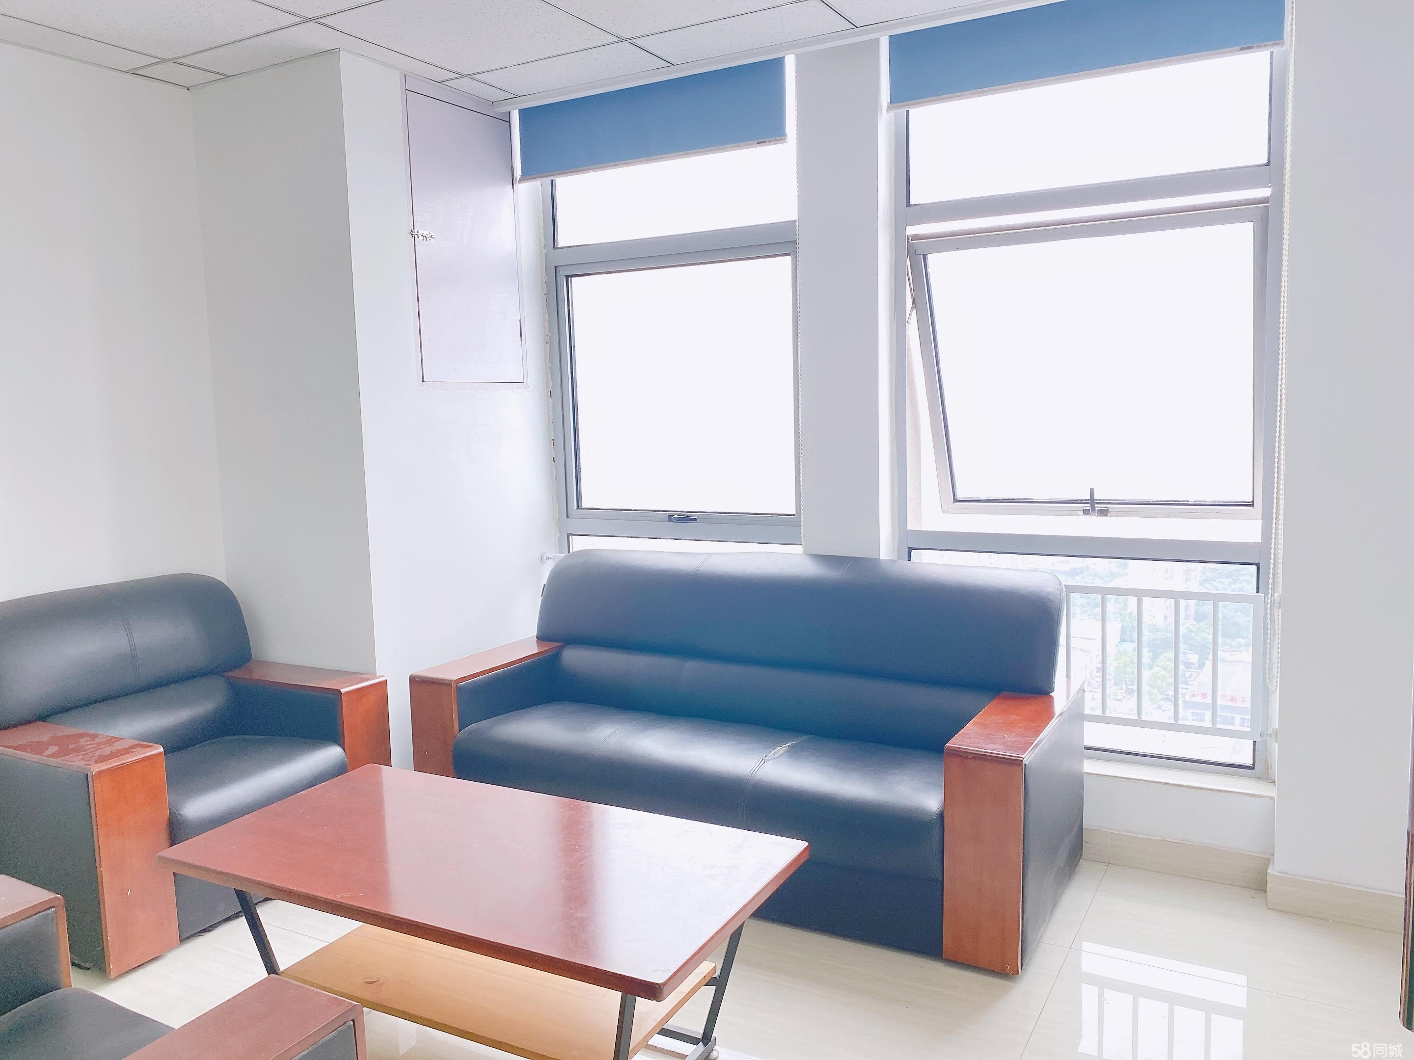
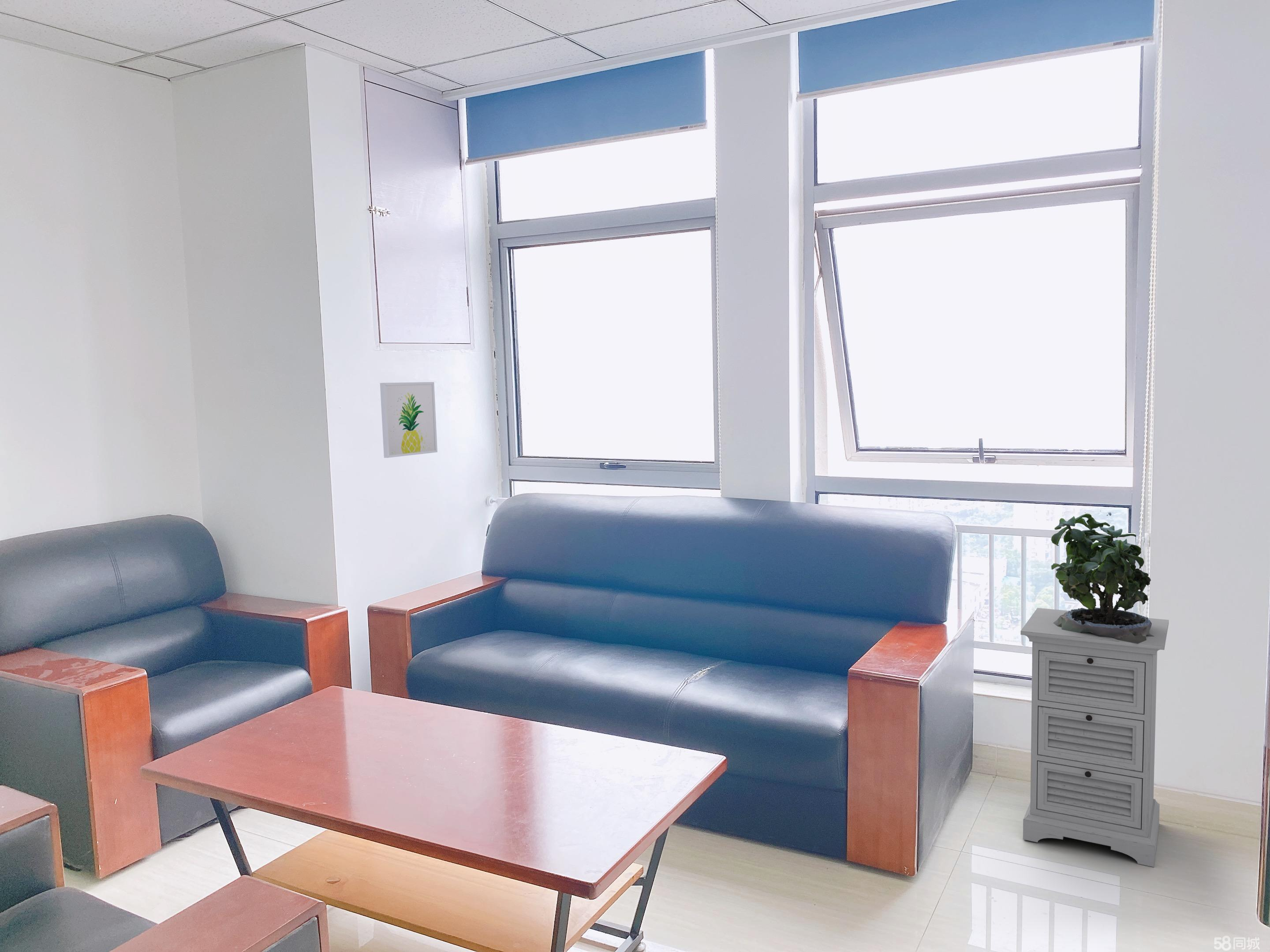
+ potted plant (1101, 568)
+ nightstand (1094, 729)
+ wall art (410, 419)
